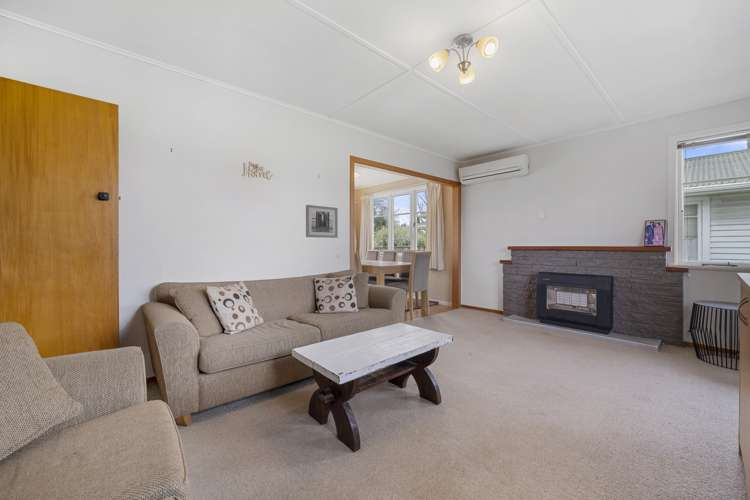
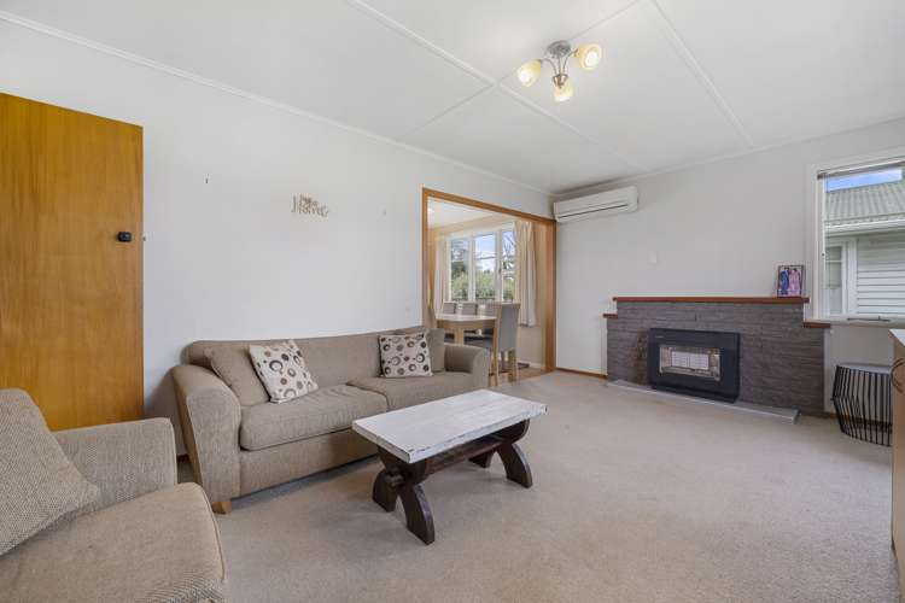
- wall art (322, 221)
